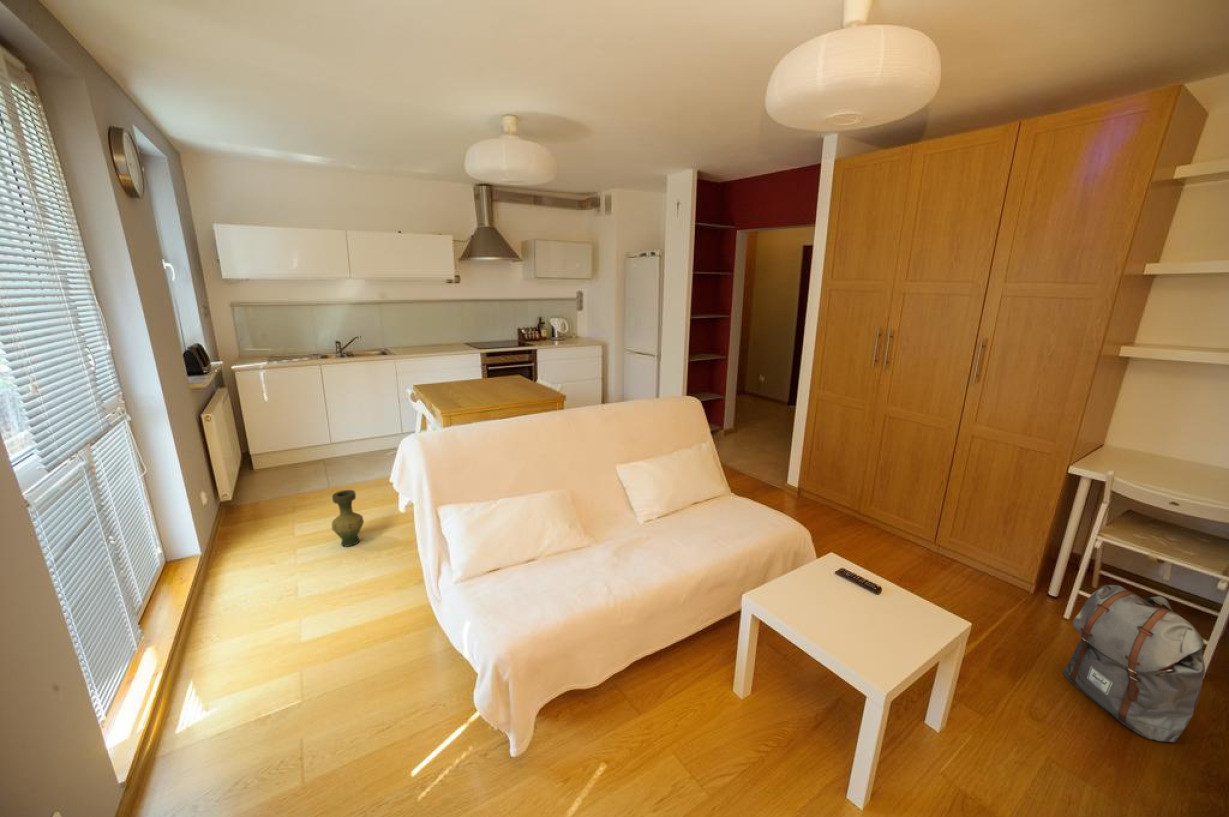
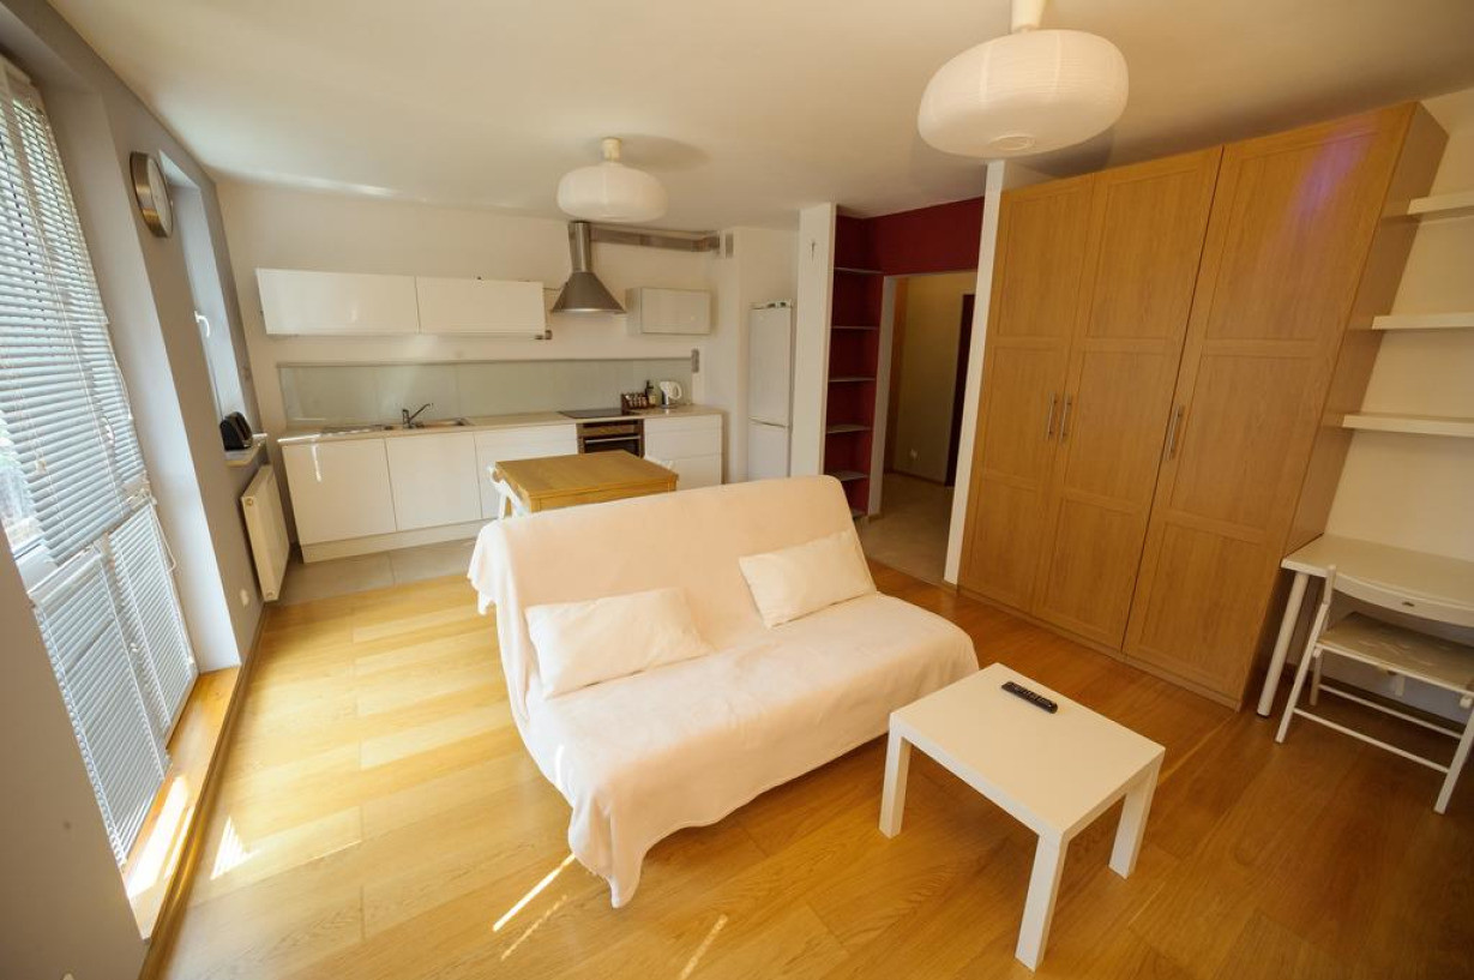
- backpack (1135, 650)
- vase (347, 518)
